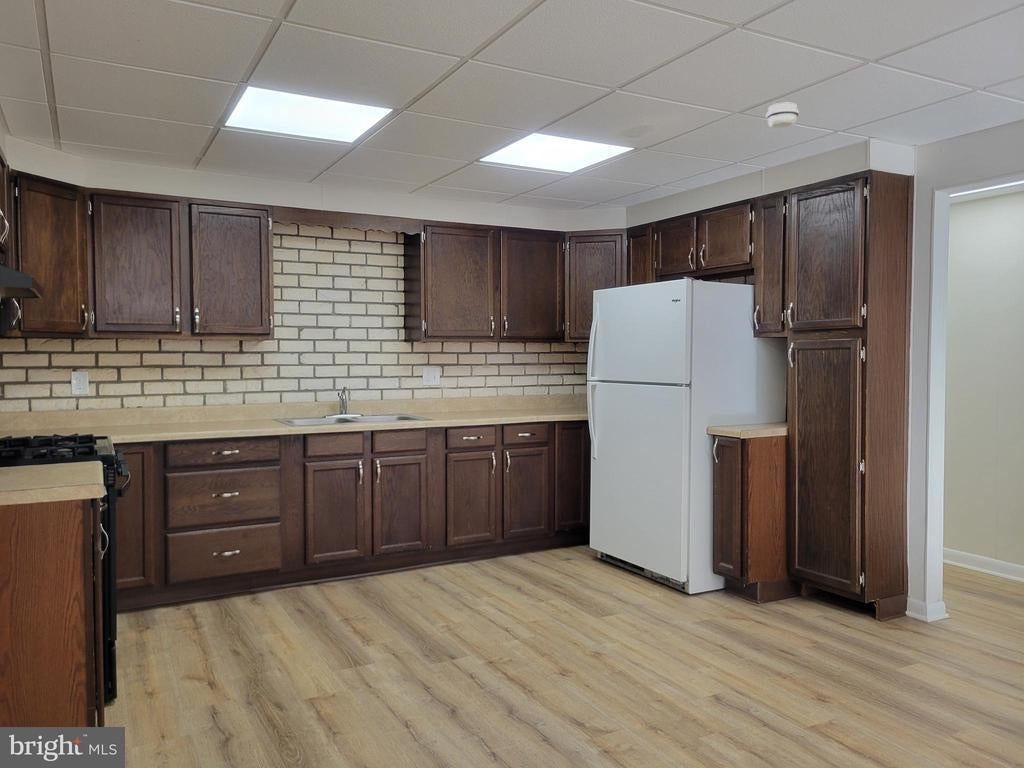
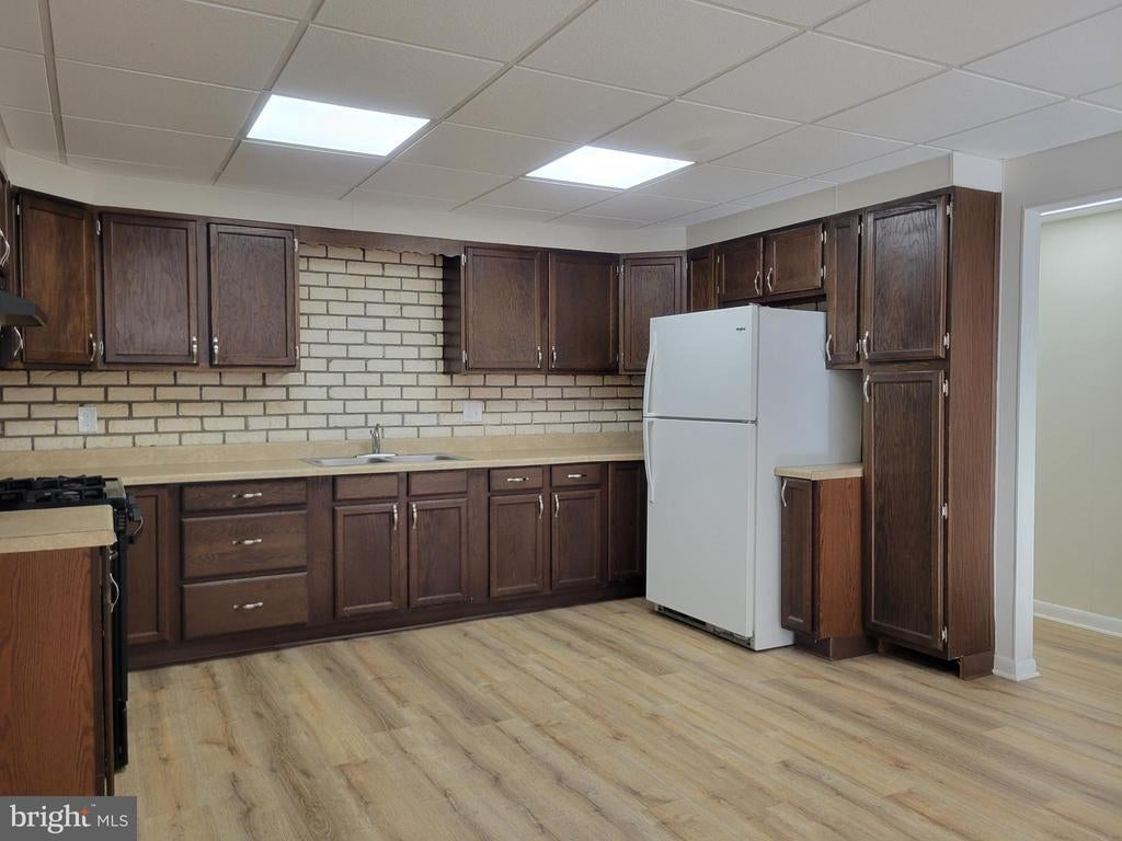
- smoke detector (782, 115)
